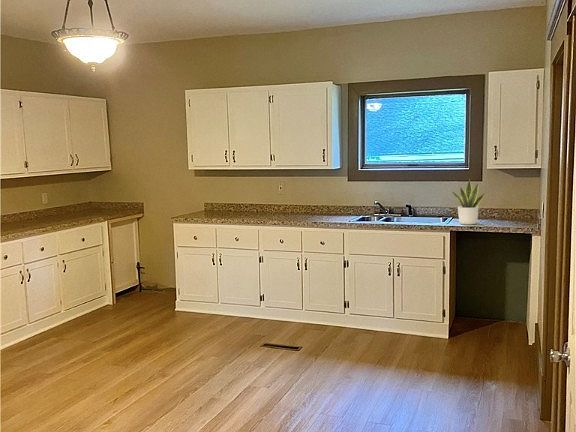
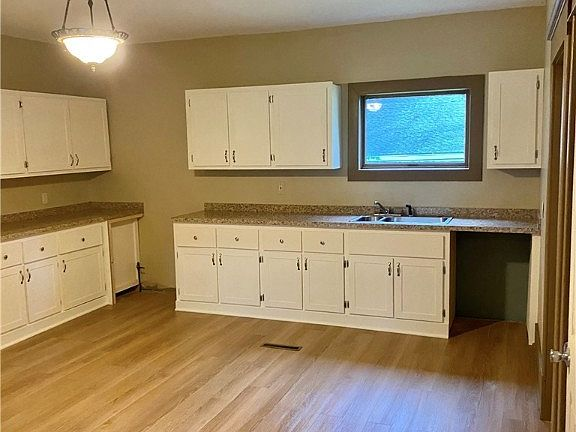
- potted plant (467, 201)
